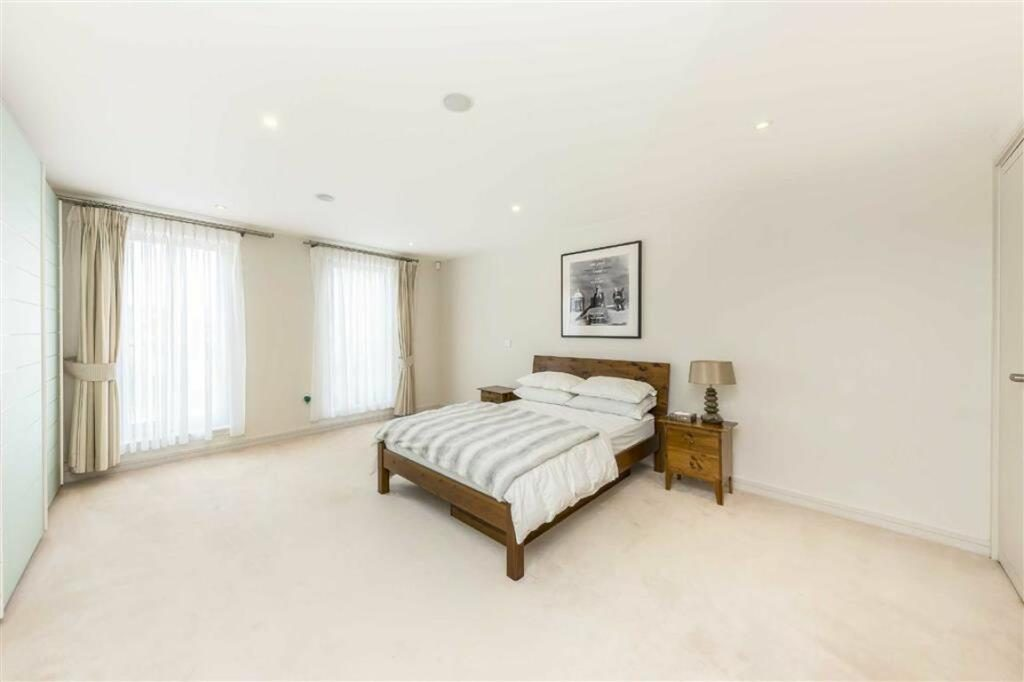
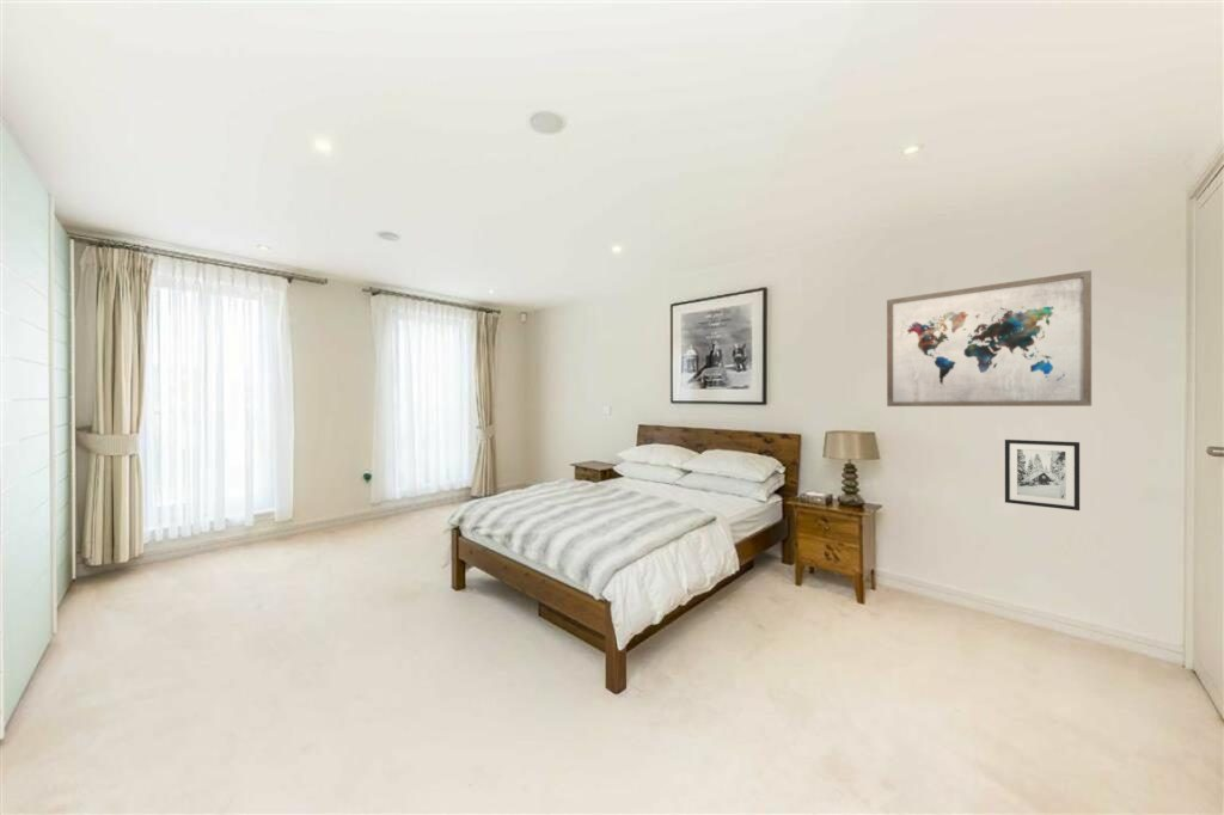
+ wall art (977, 347)
+ wall art (1040, 473)
